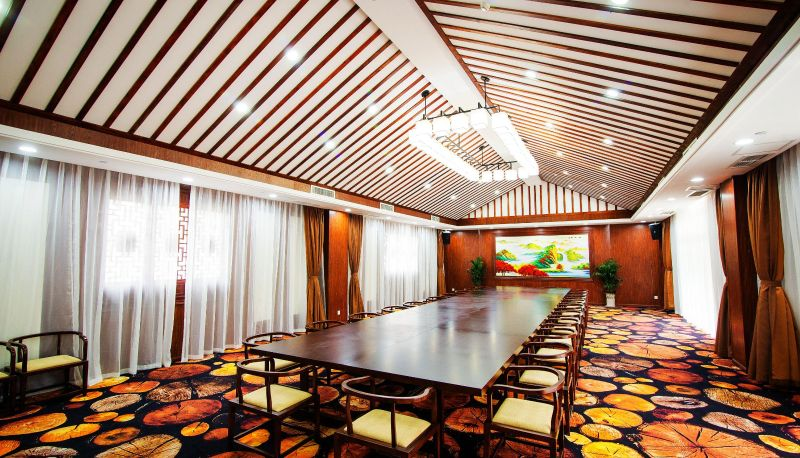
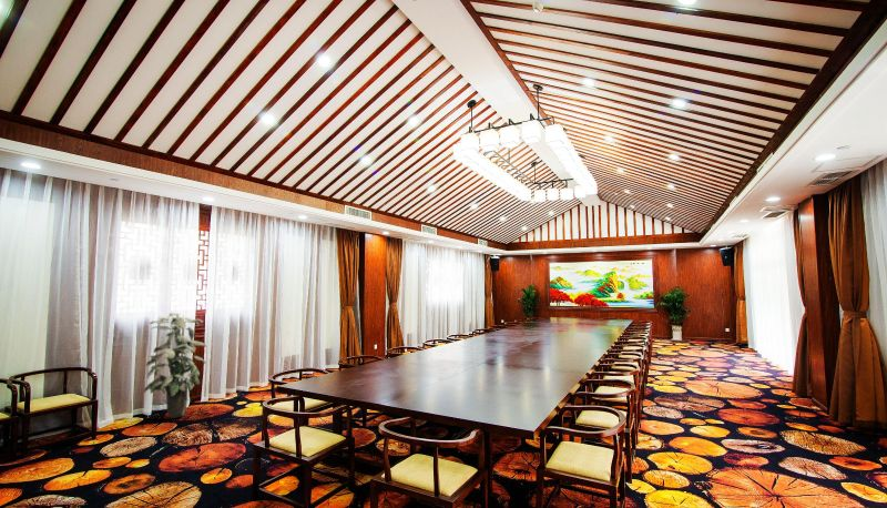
+ indoor plant (174, 364)
